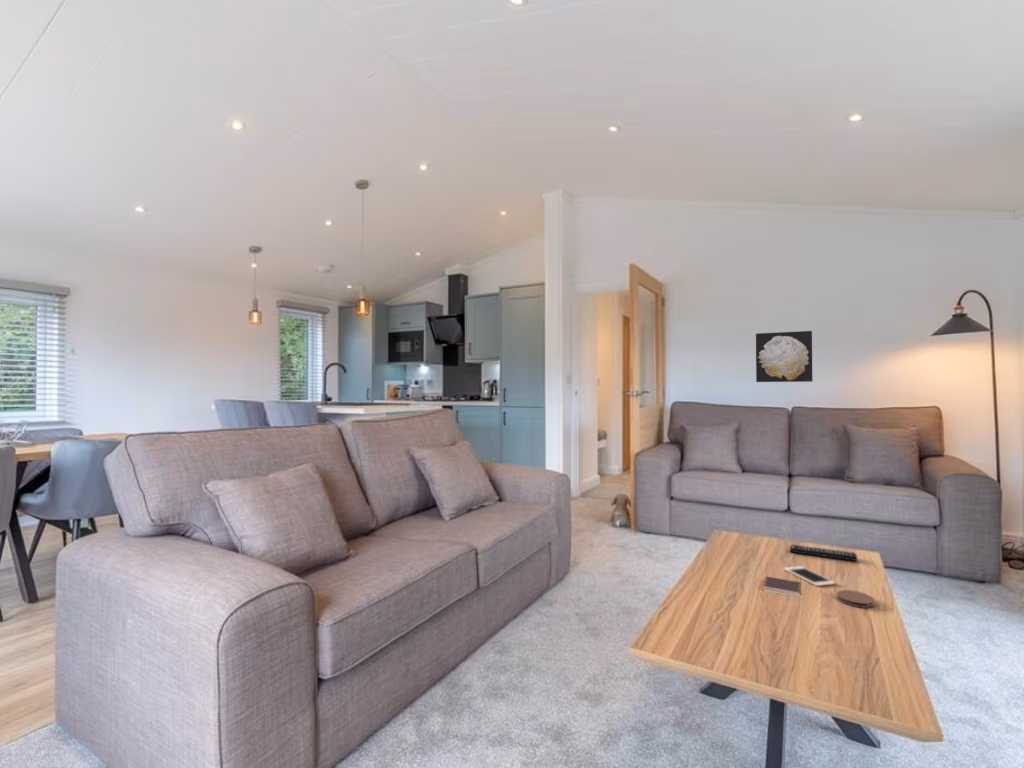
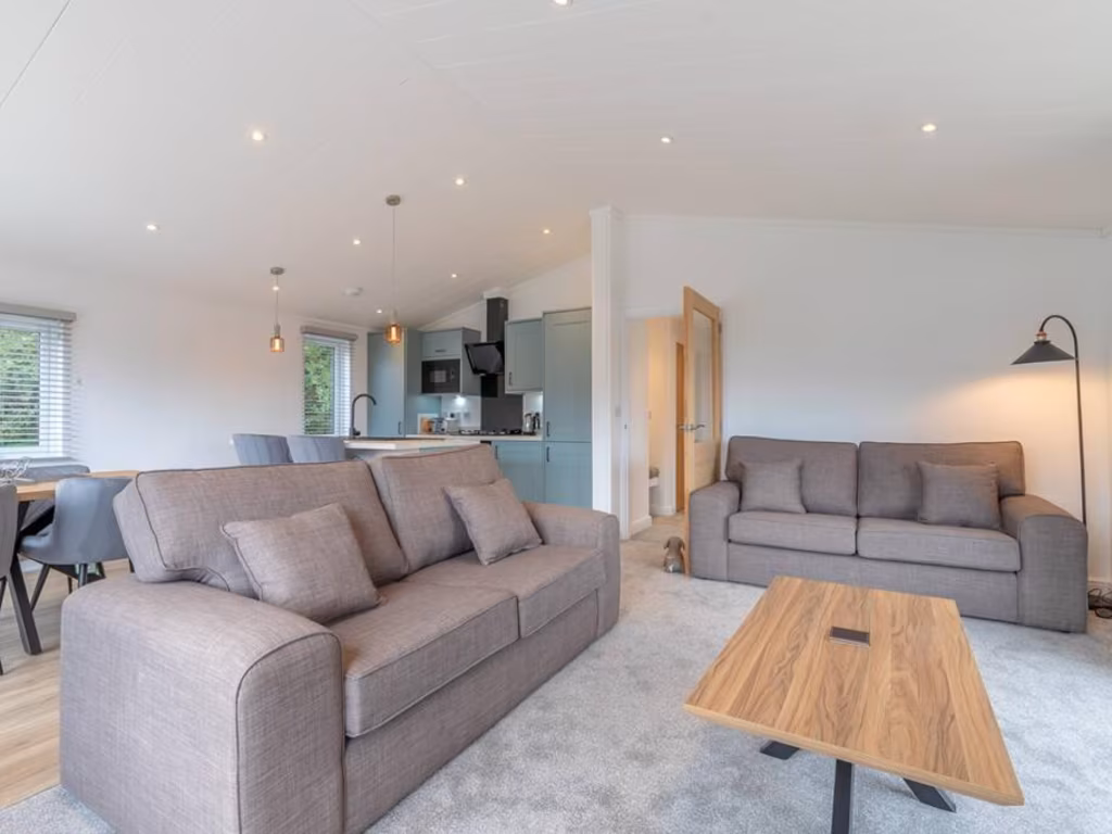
- wall art (783, 357)
- remote control (822, 552)
- cell phone (808, 575)
- coaster (855, 598)
